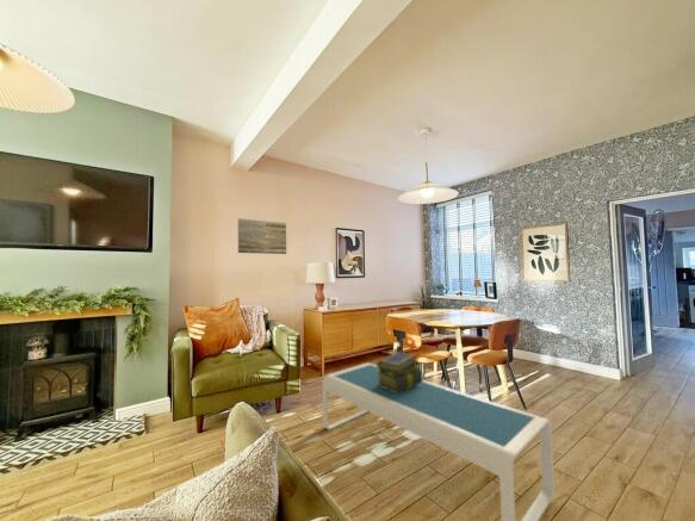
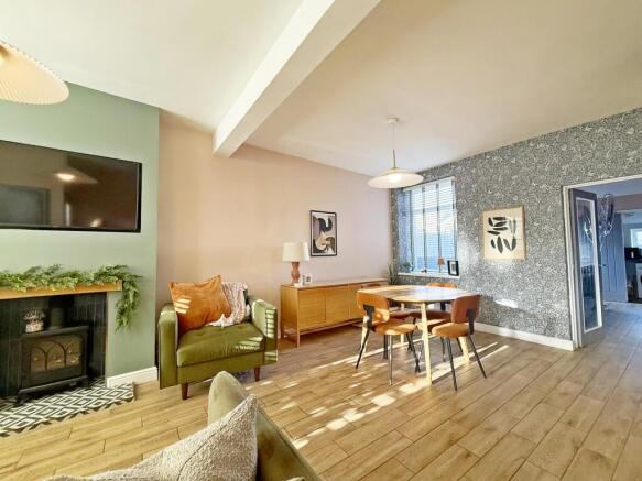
- stack of books (398, 370)
- wall art (262, 236)
- coffee table (416, 424)
